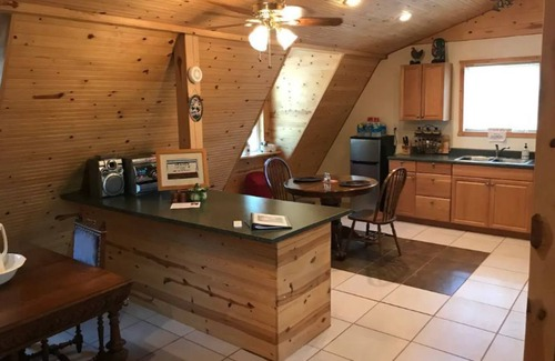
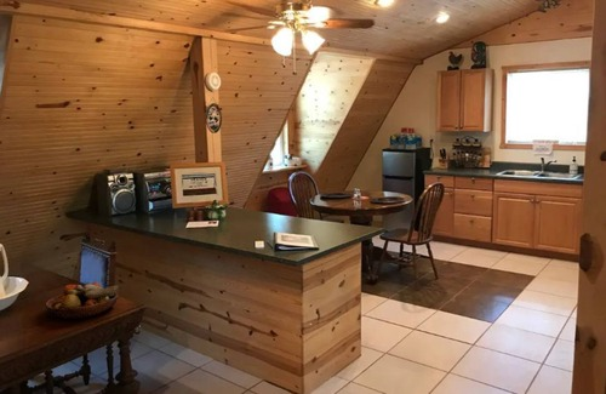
+ fruit bowl (82, 296)
